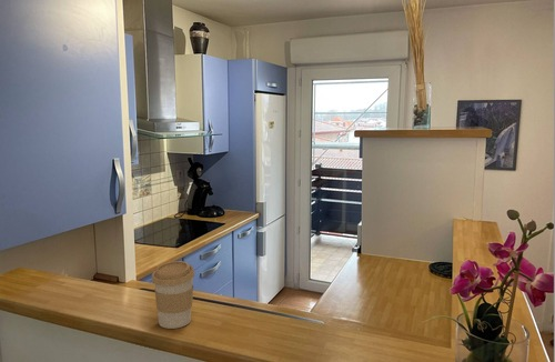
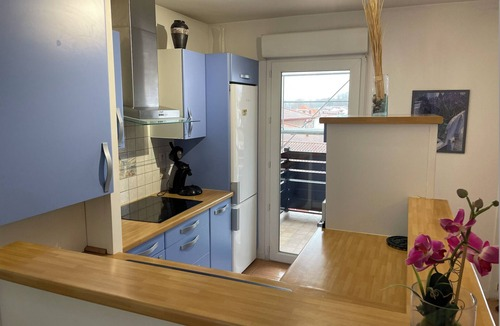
- coffee cup (173, 293)
